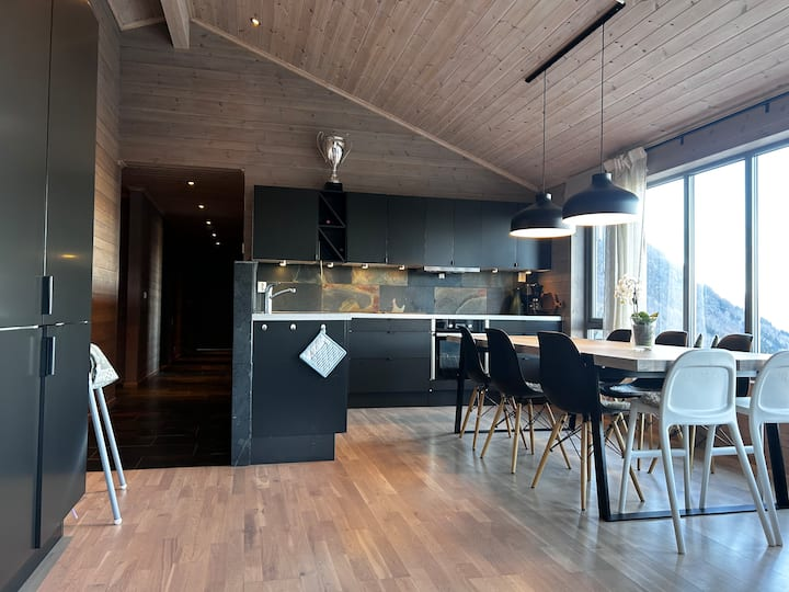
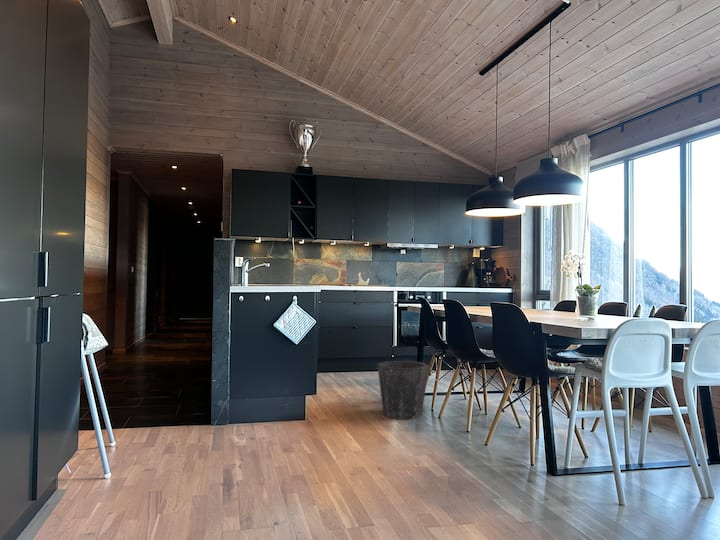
+ waste bin (402, 389)
